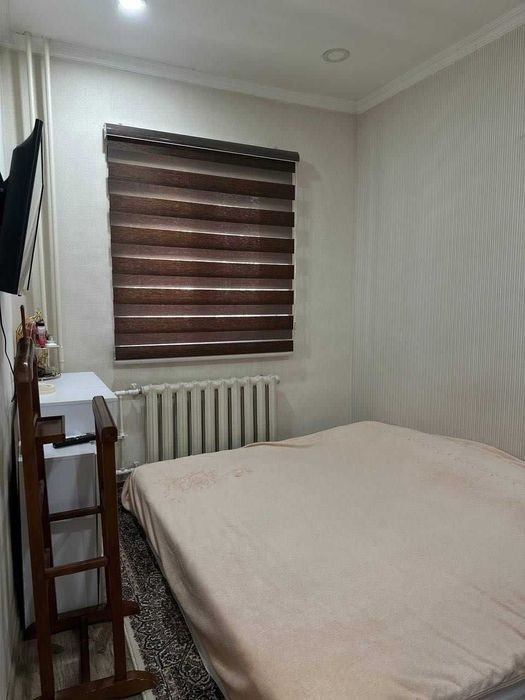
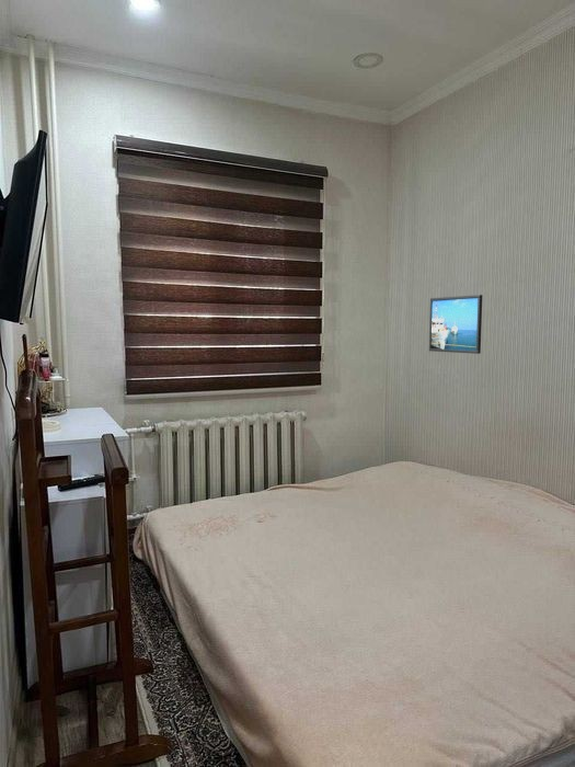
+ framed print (453, 324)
